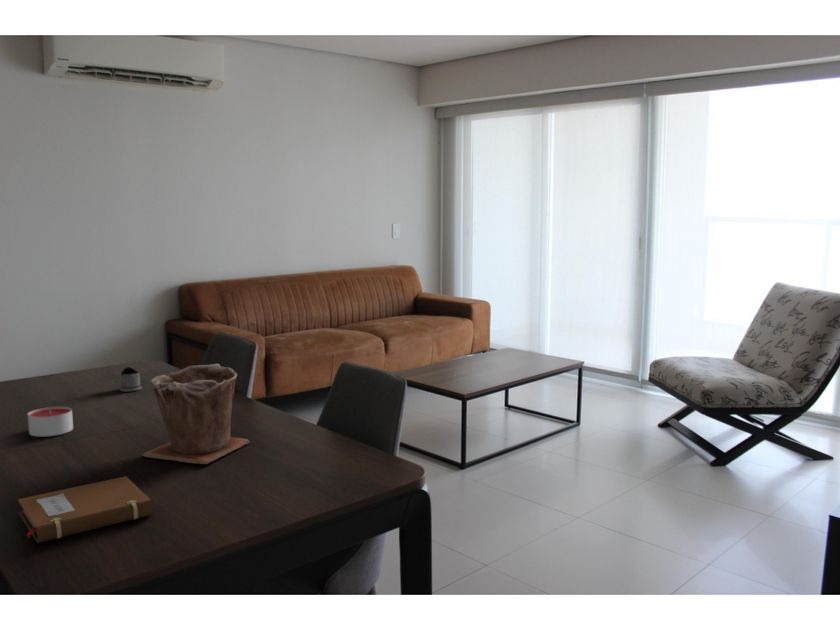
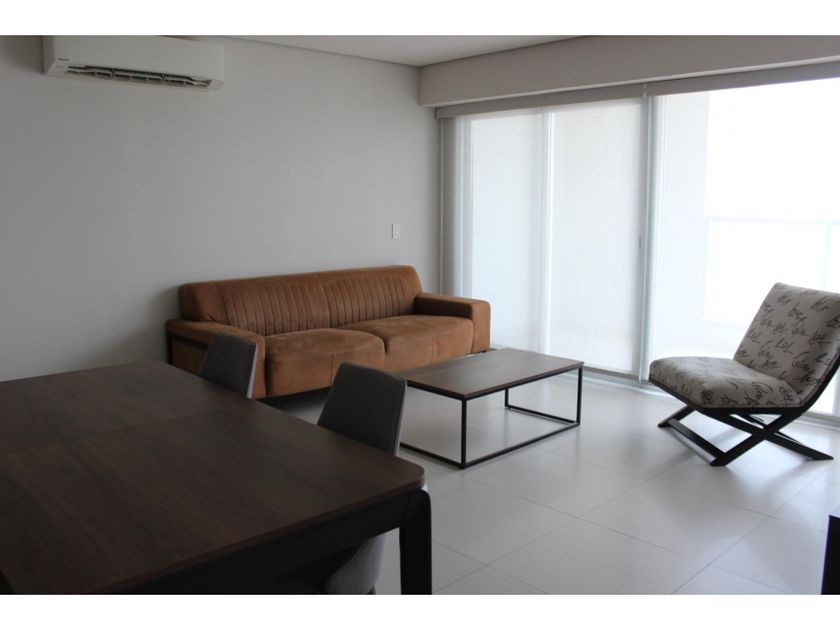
- notebook (82, 508)
- tea glass holder (130, 379)
- candle (50, 420)
- plant pot (195, 410)
